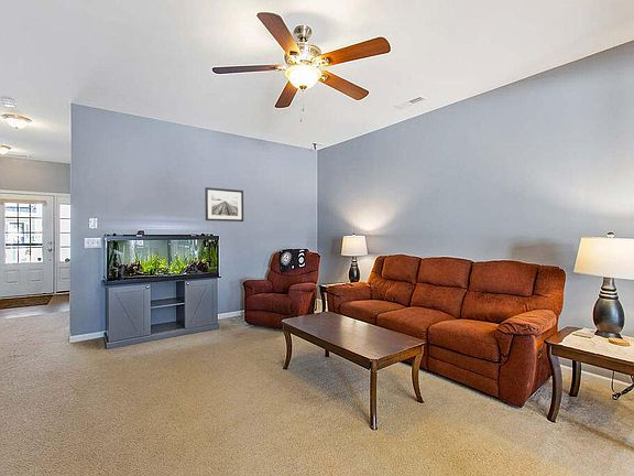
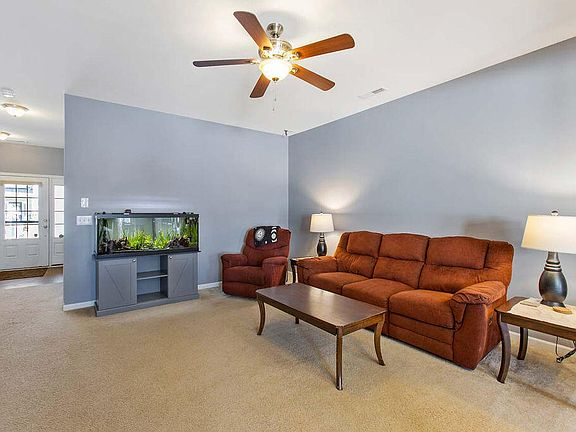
- wall art (225, 205)
